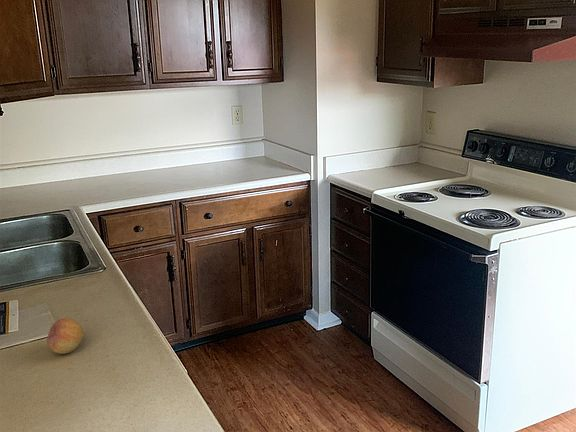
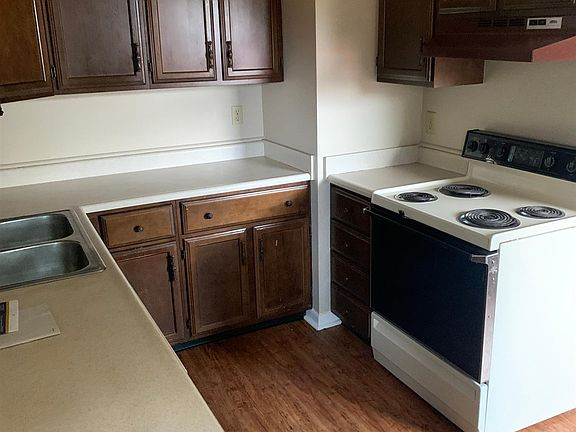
- fruit (65, 335)
